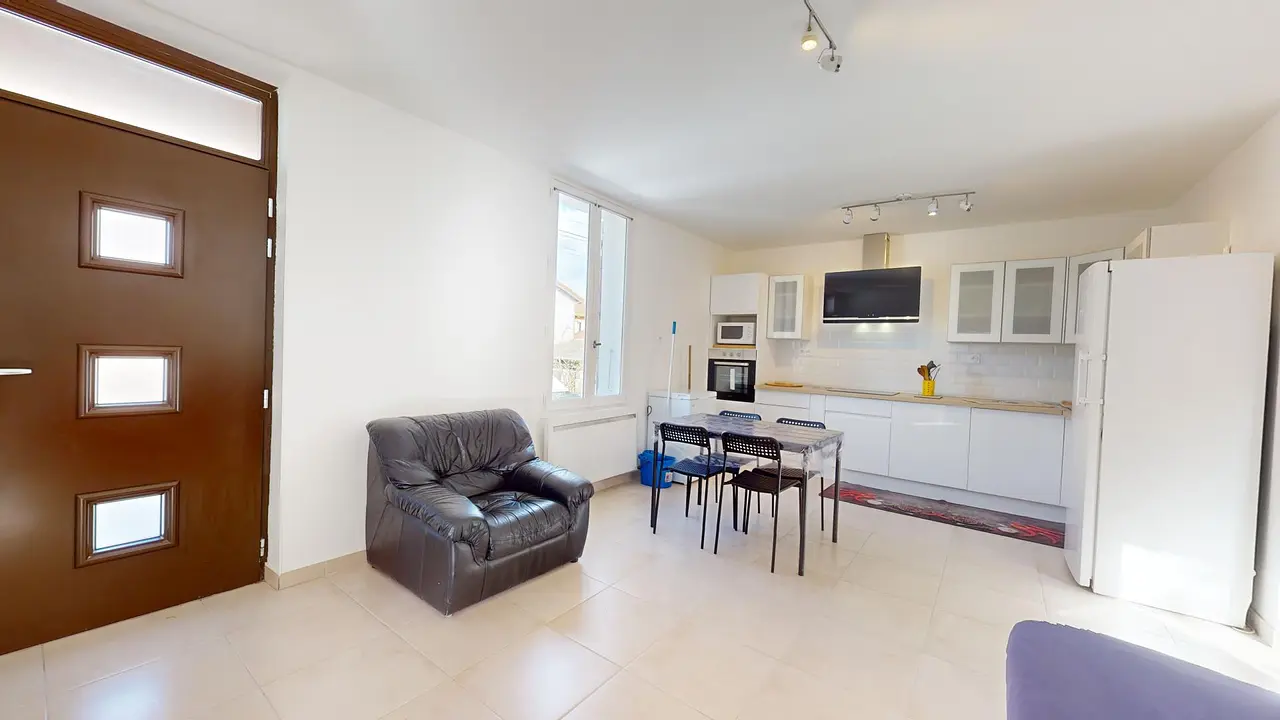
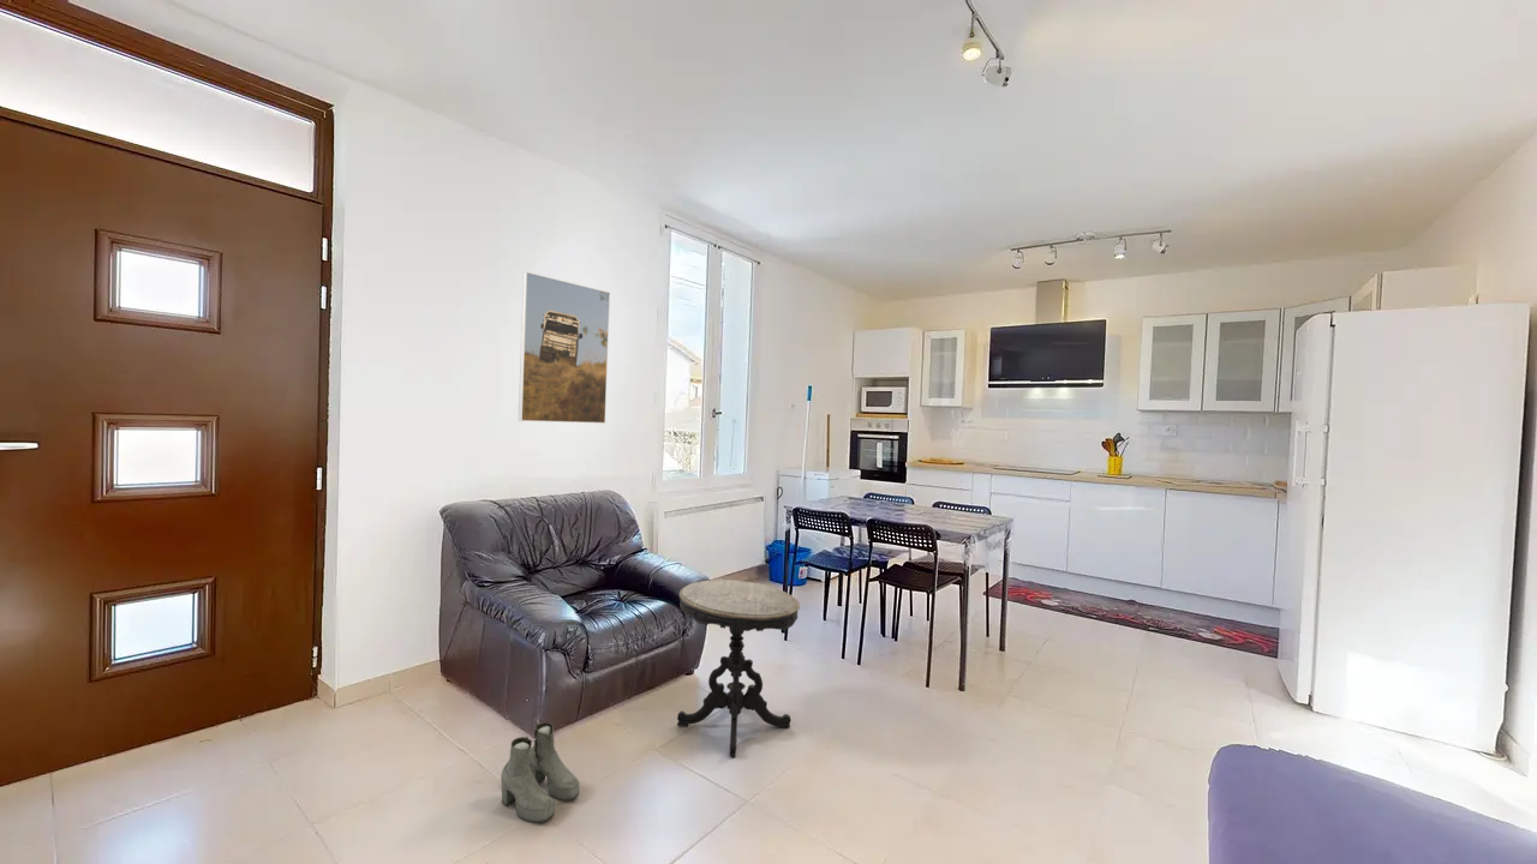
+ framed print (567, 352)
+ boots (540, 767)
+ side table (735, 660)
